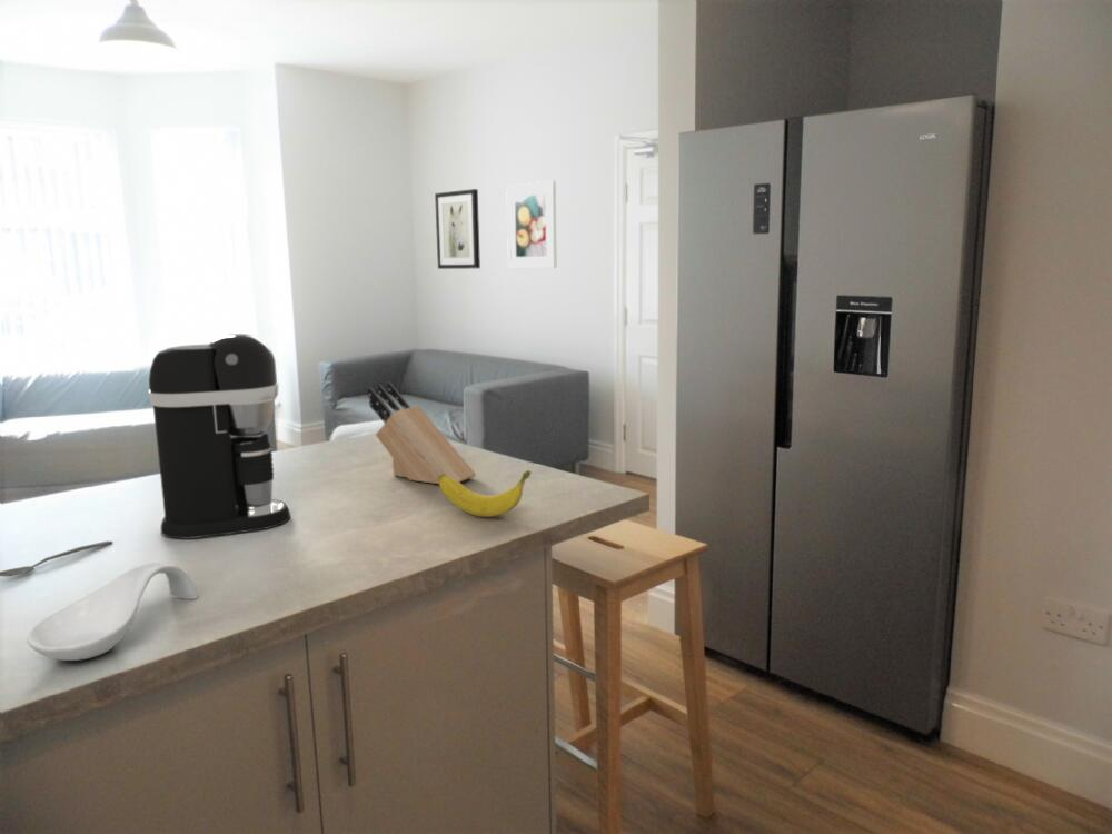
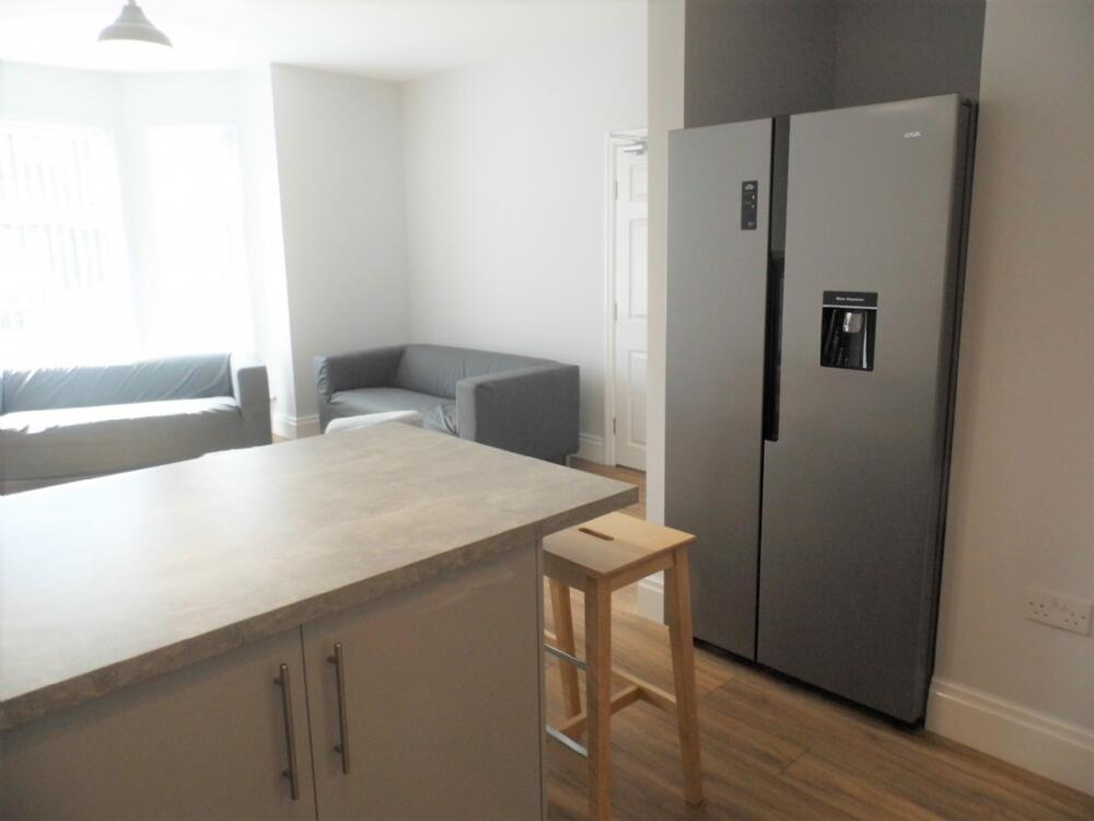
- wall art (457, 230)
- spoon (54, 557)
- spoon rest (118, 606)
- coffee maker (219, 431)
- knife block (417, 431)
- banana (480, 494)
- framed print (530, 226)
